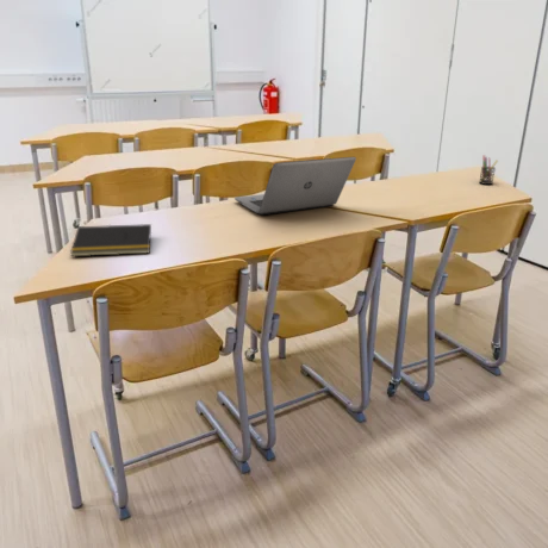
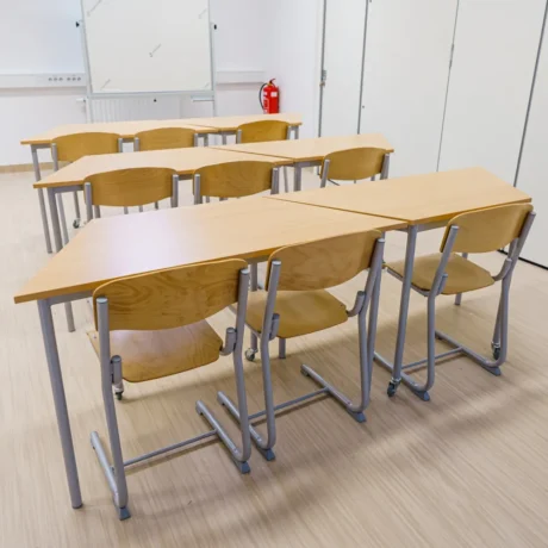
- pen holder (486, 169)
- notepad (112, 239)
- laptop (292, 180)
